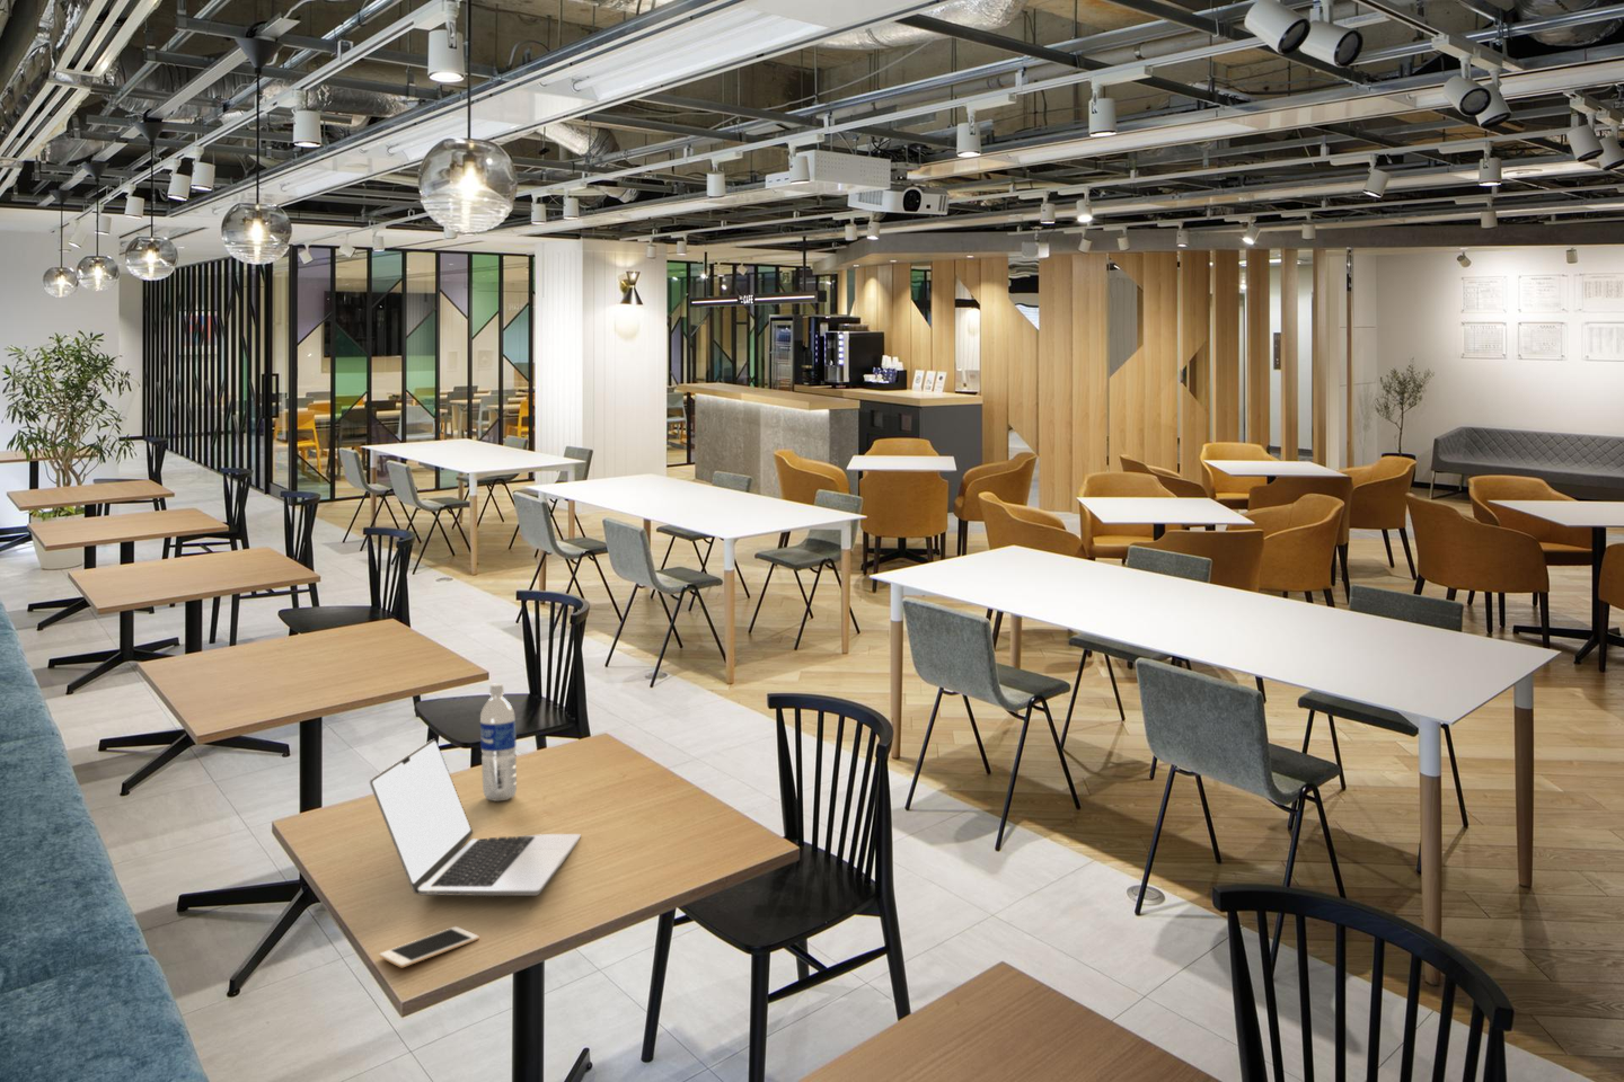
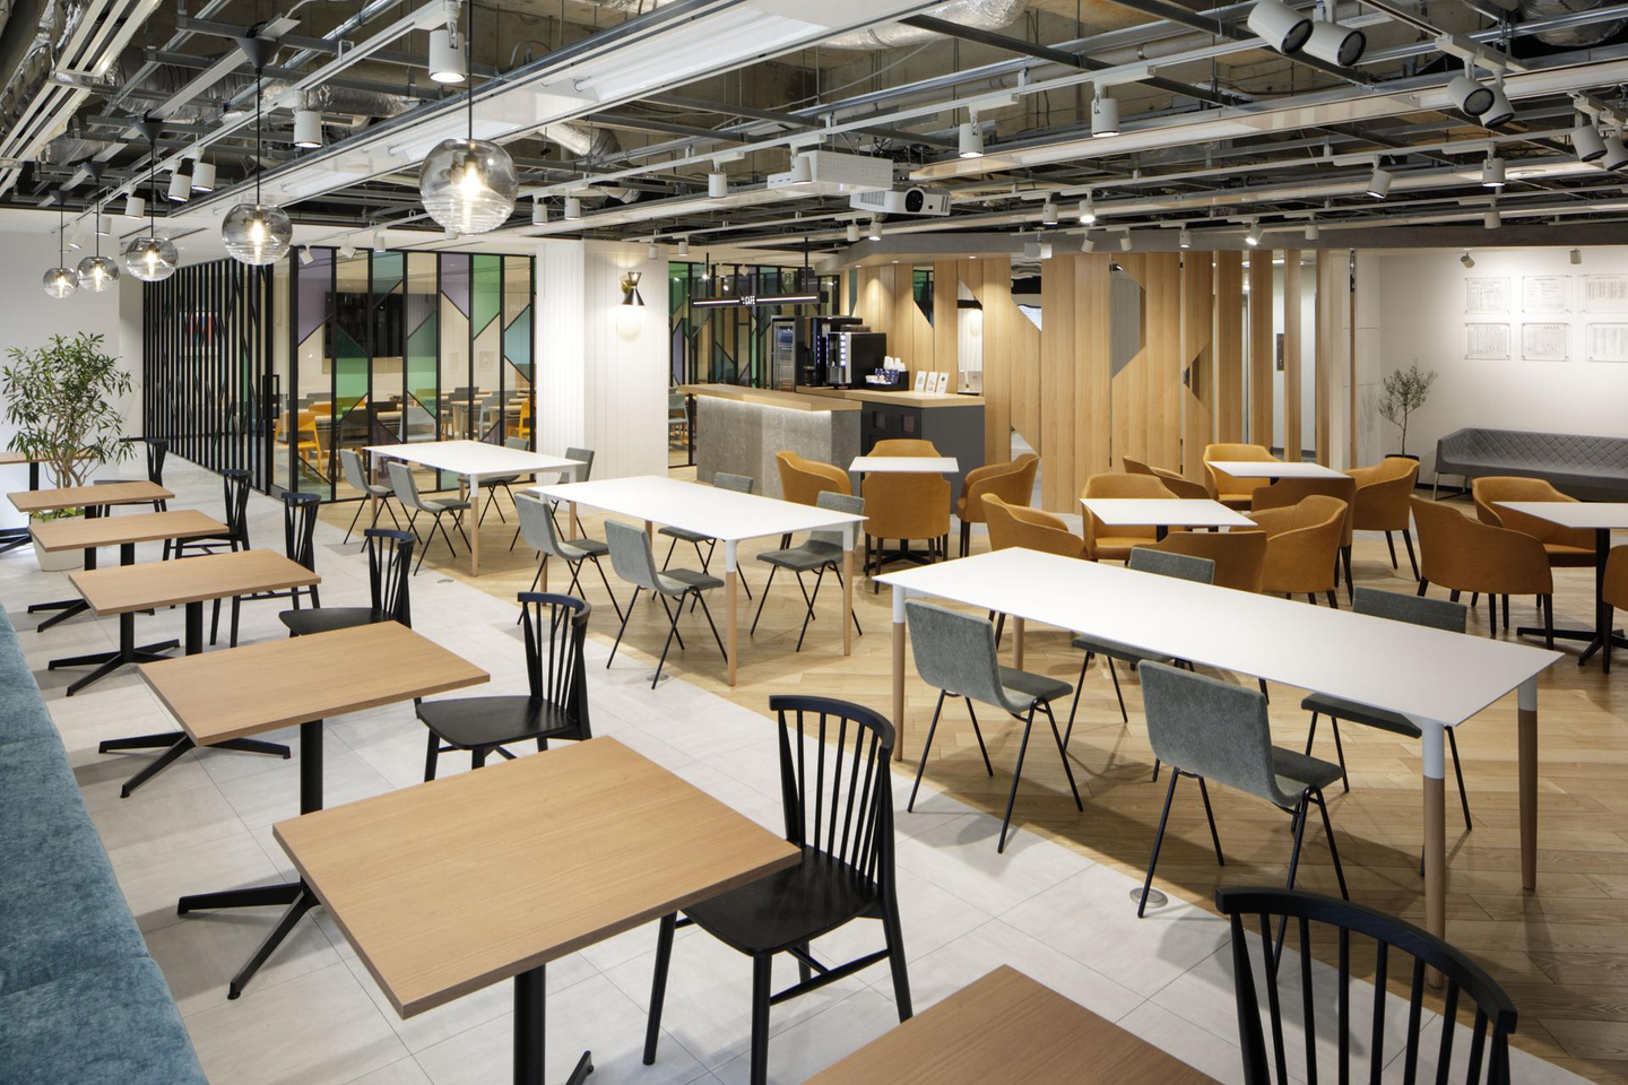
- laptop (465, 816)
- cell phone (430, 946)
- water bottle (498, 740)
